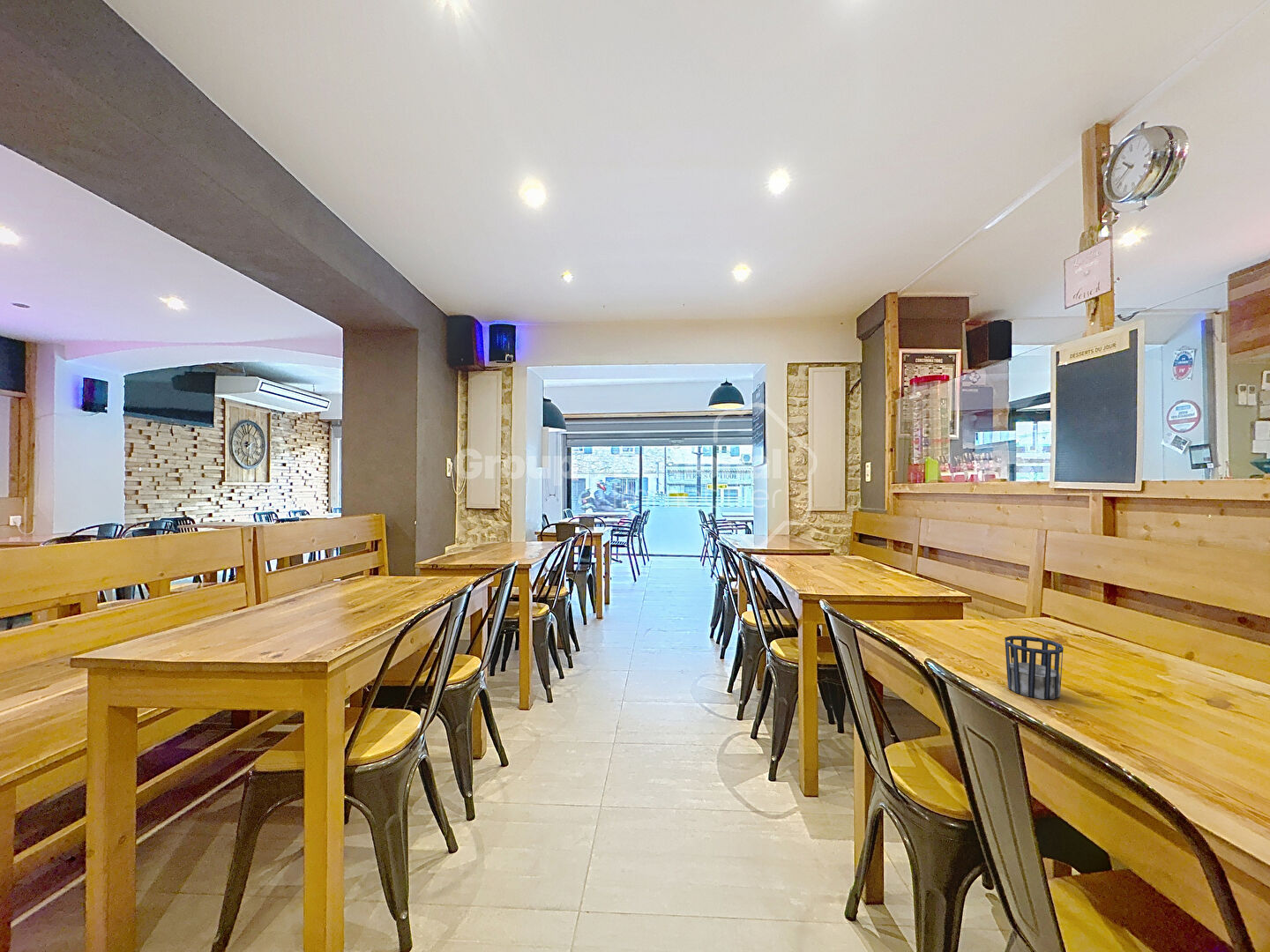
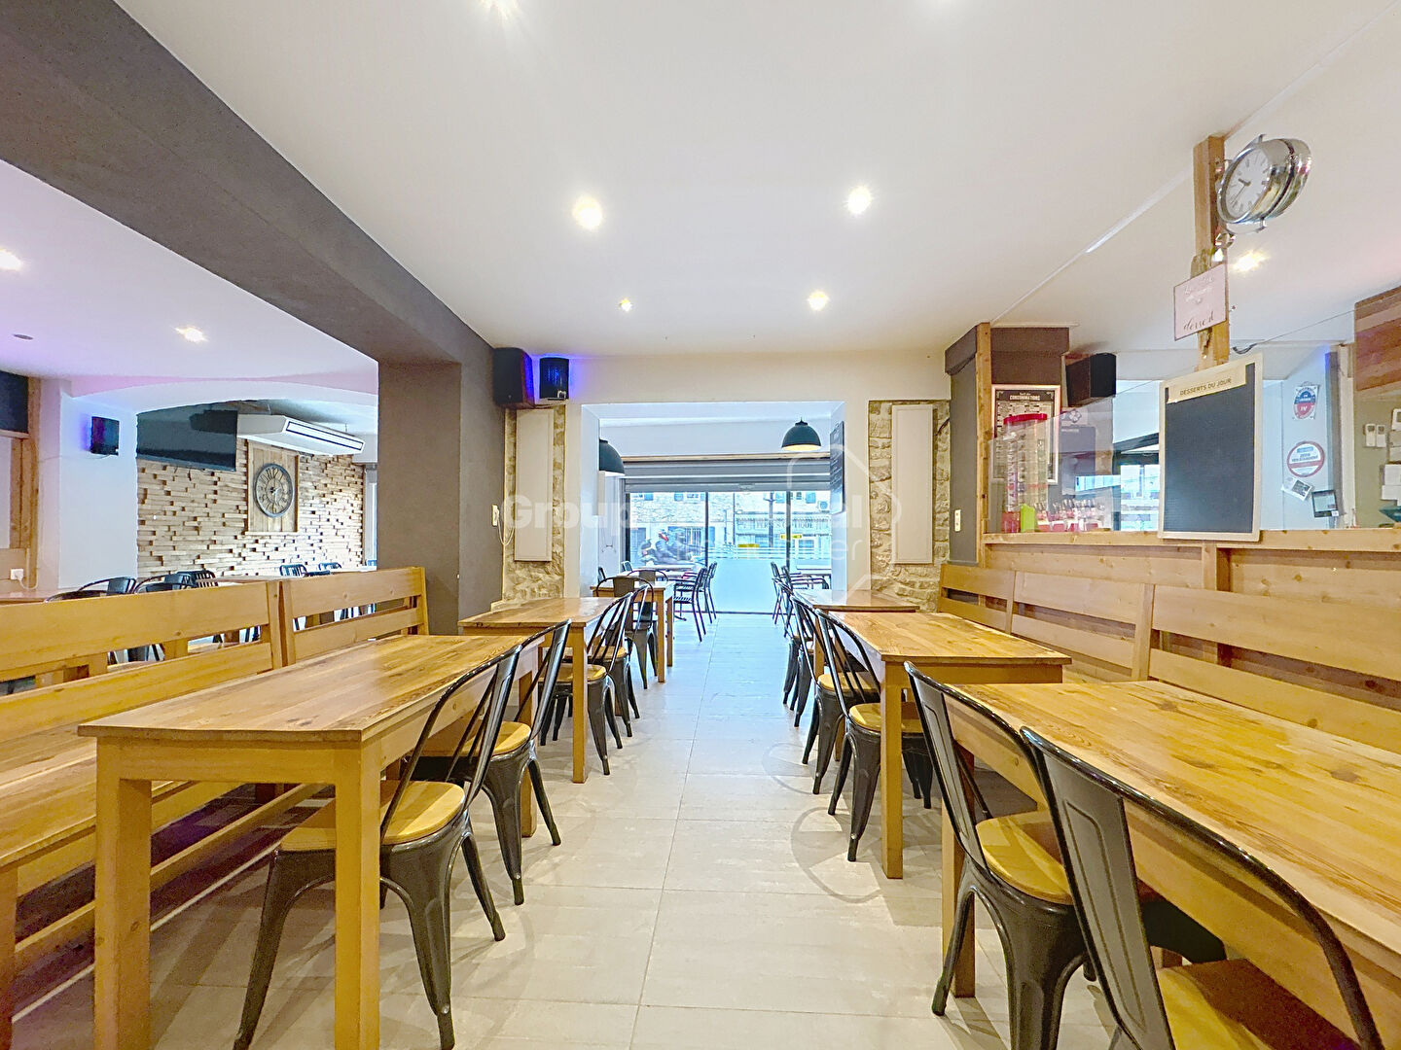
- cup (1033, 666)
